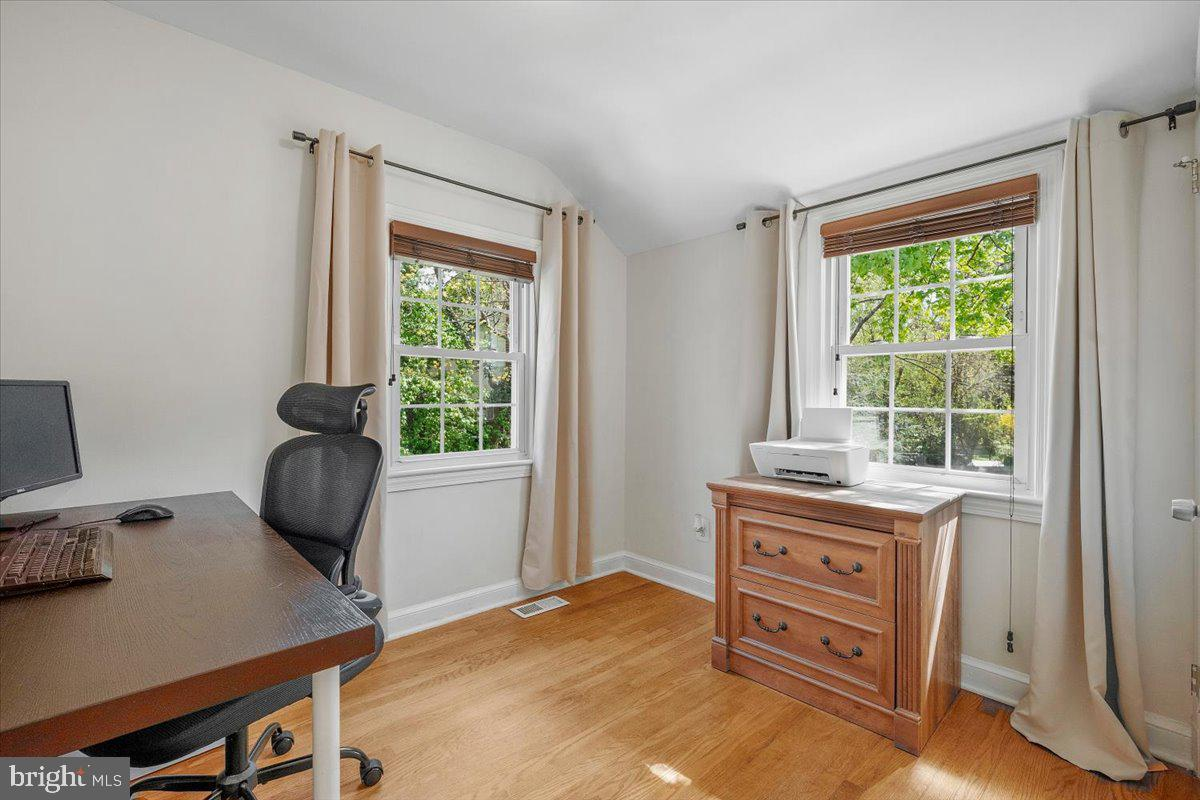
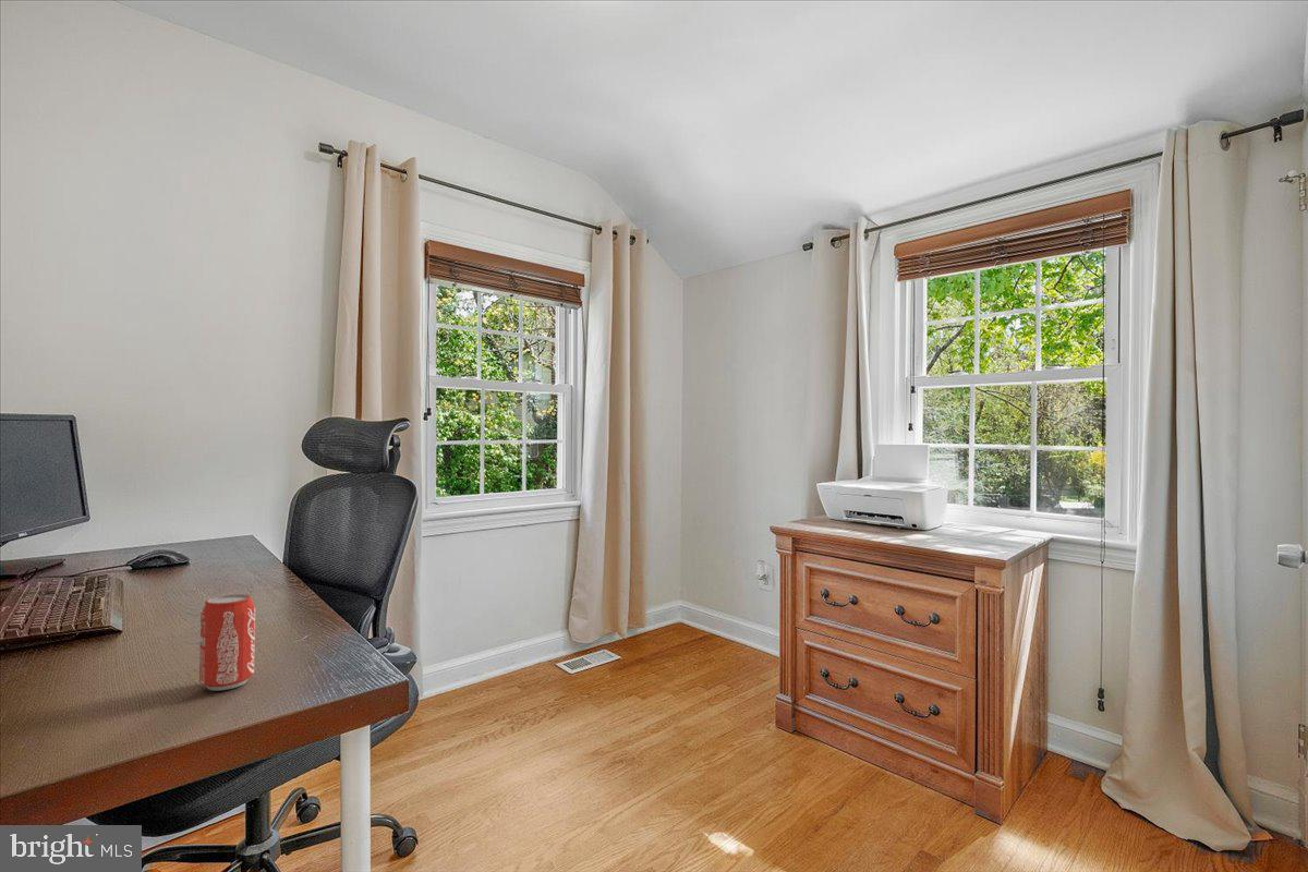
+ beverage can (228, 641)
